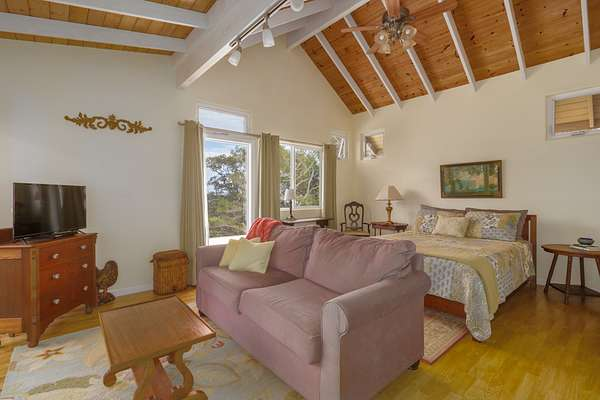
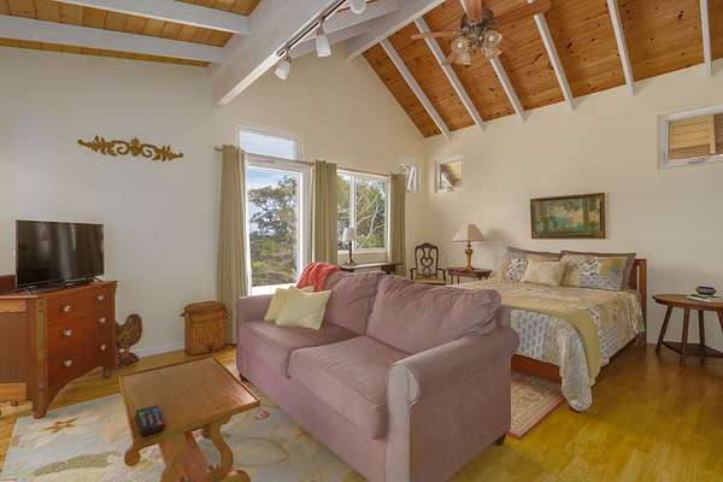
+ remote control (149, 418)
